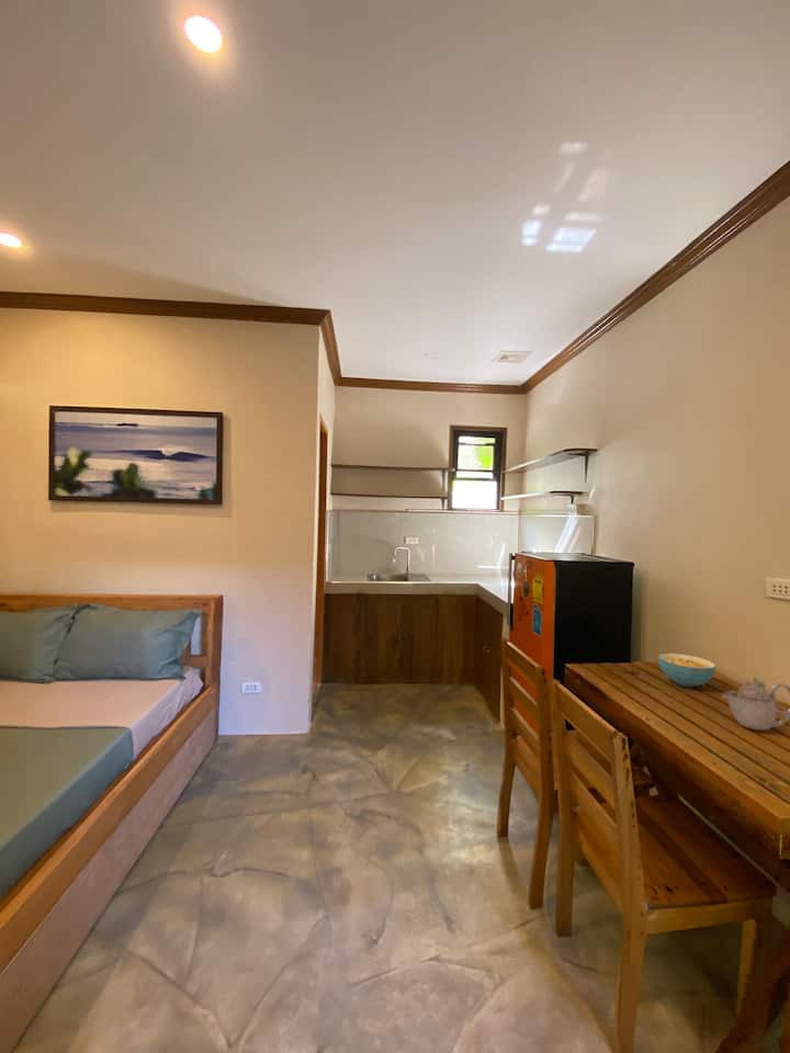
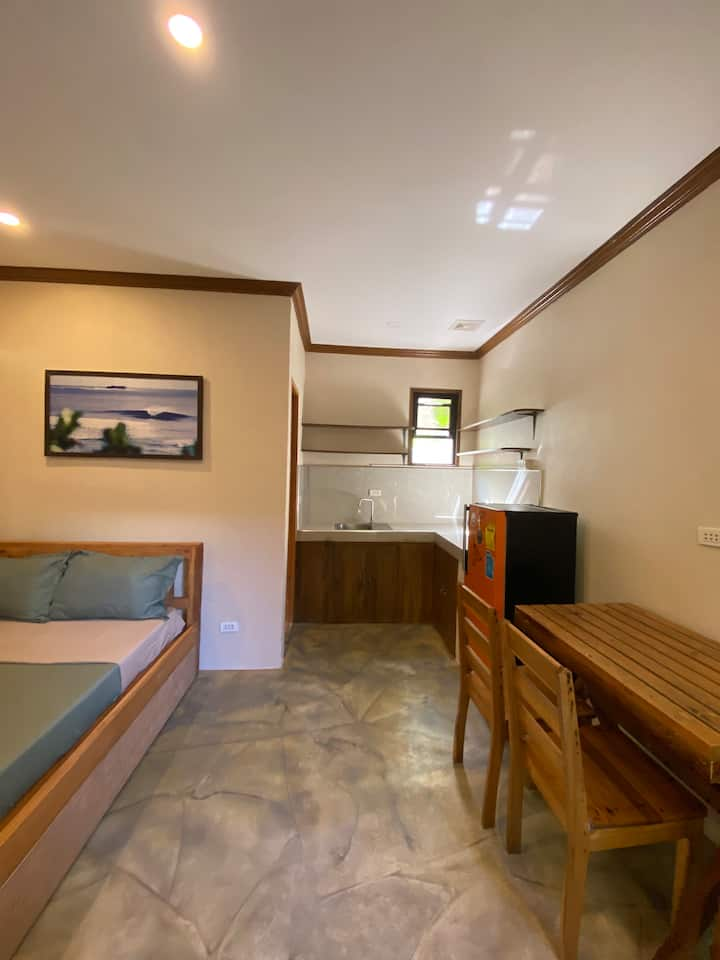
- cereal bowl (685, 672)
- teapot (757, 703)
